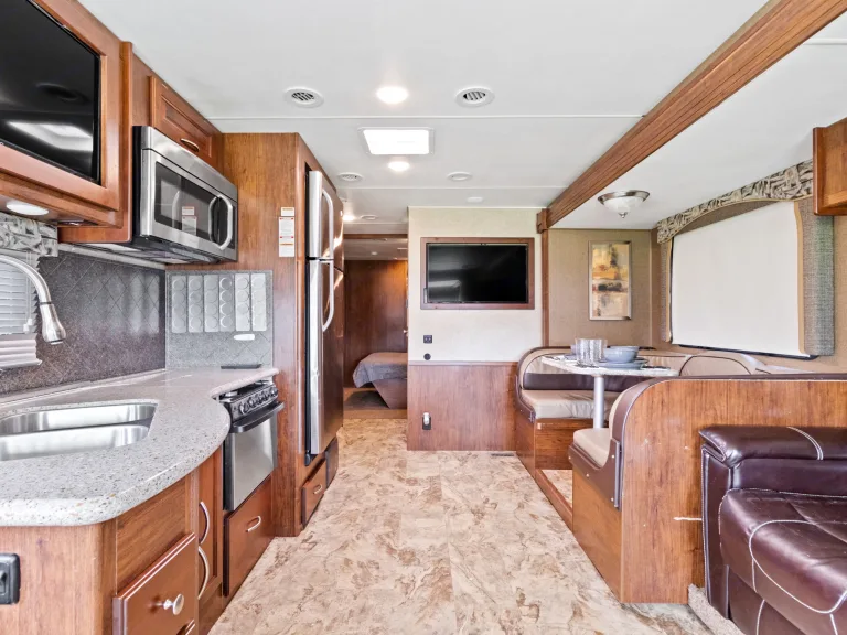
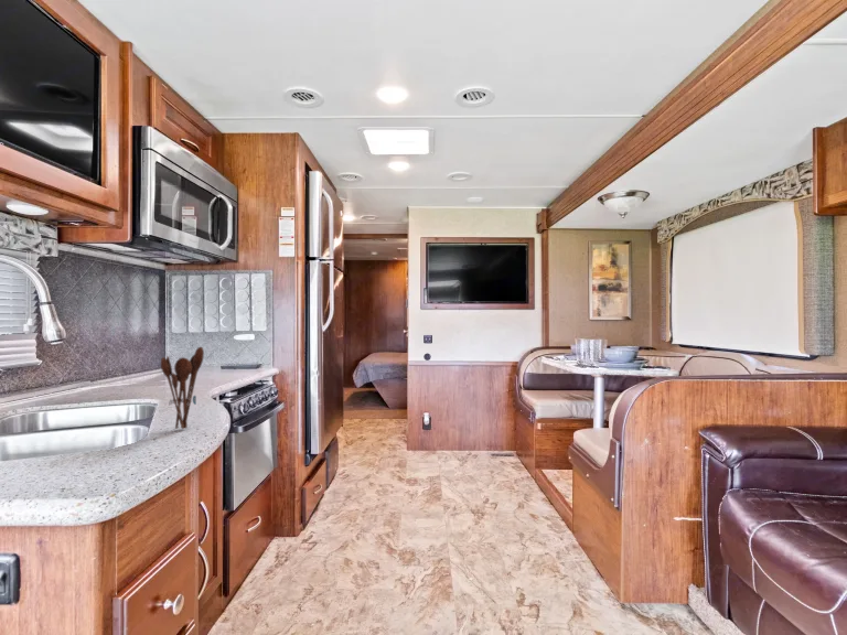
+ utensil holder (184, 388)
